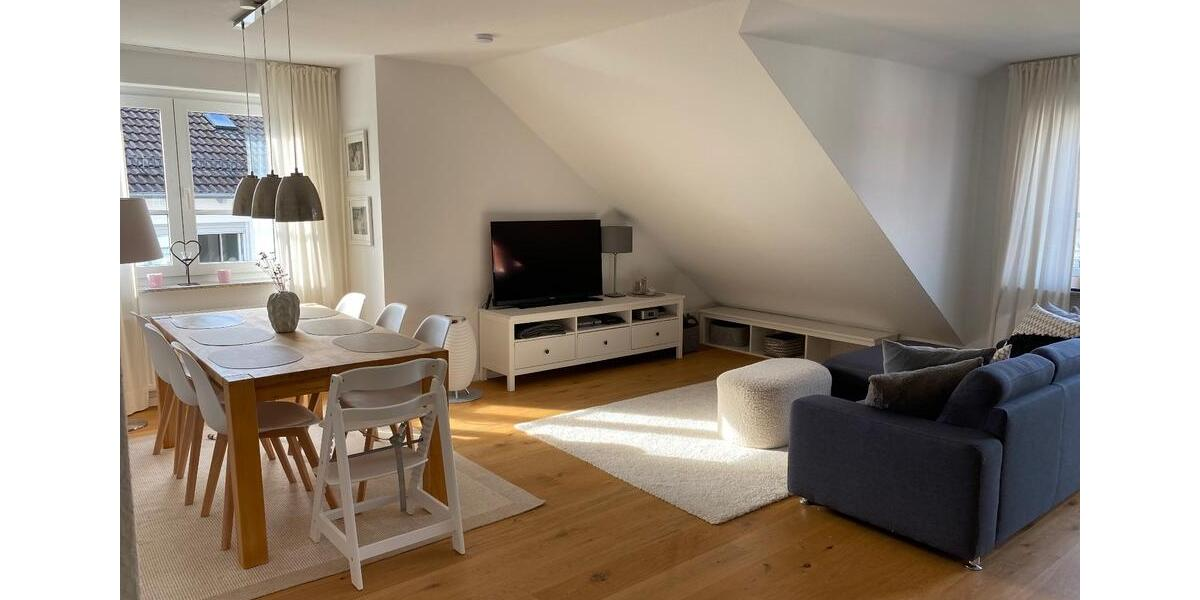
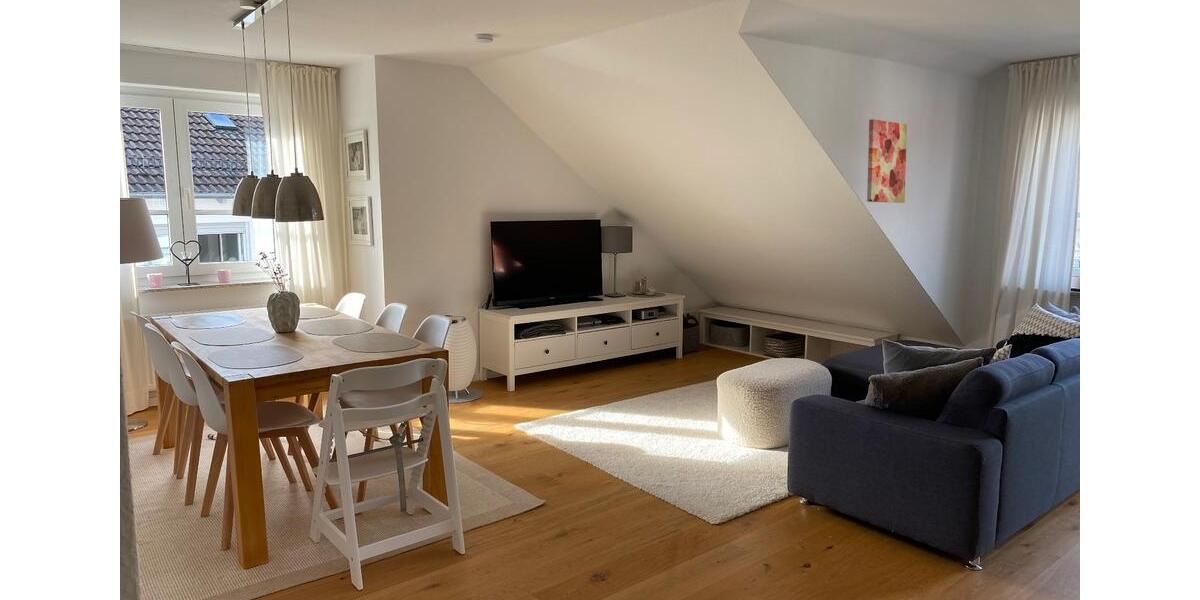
+ wall art (887, 162)
